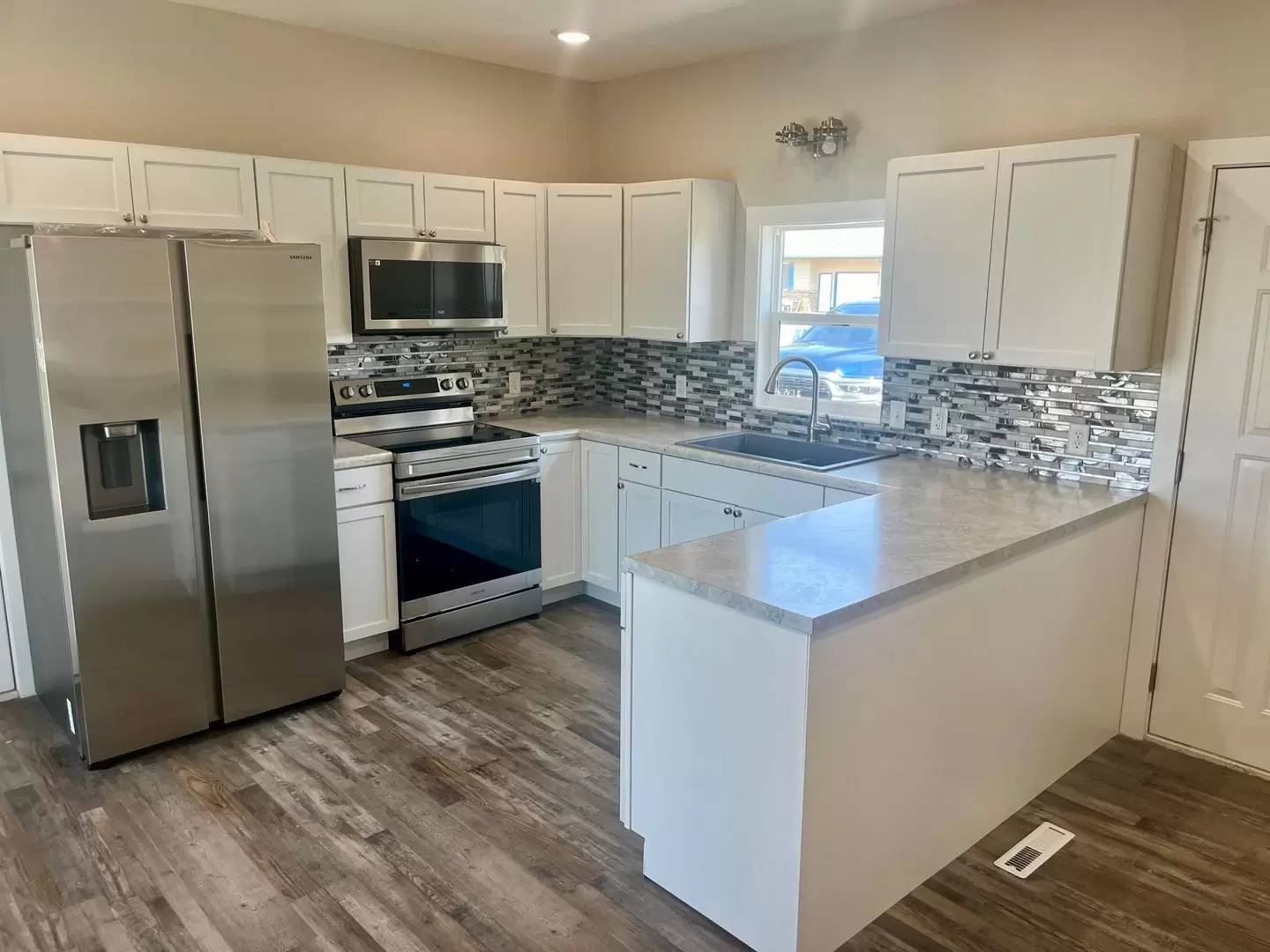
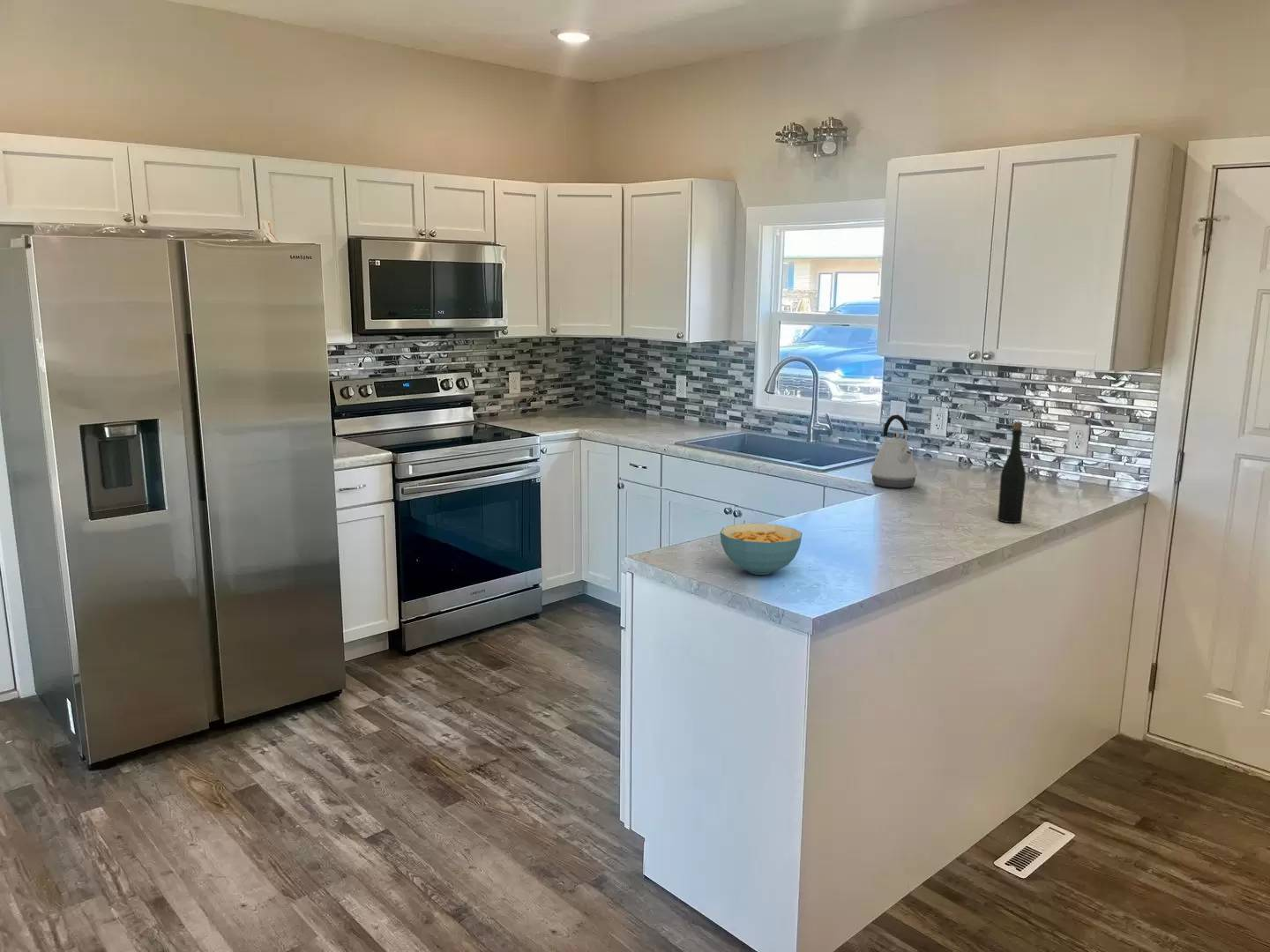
+ bottle (1013, 472)
+ kettle (895, 450)
+ cereal bowl (760, 552)
